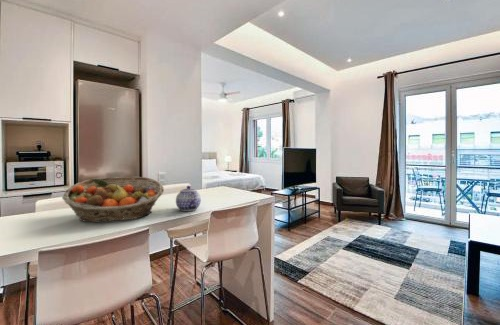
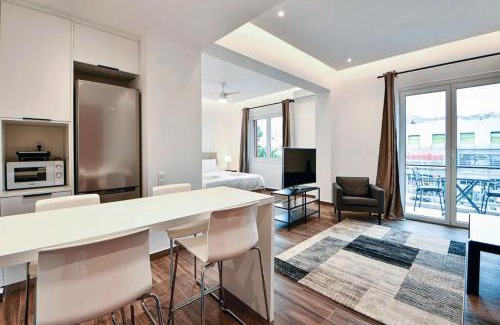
- fruit basket (117, 197)
- teapot (188, 197)
